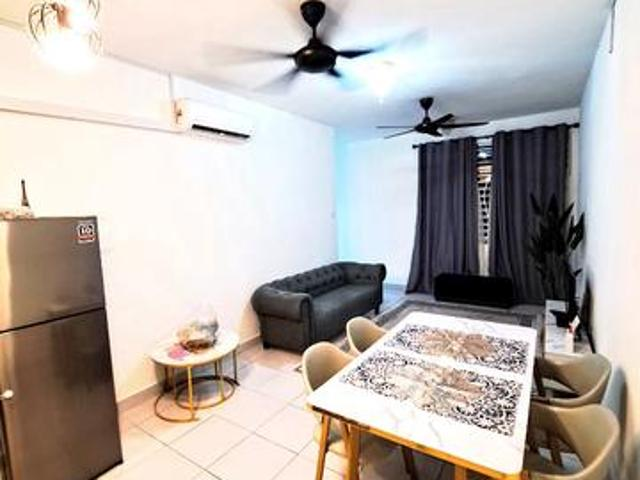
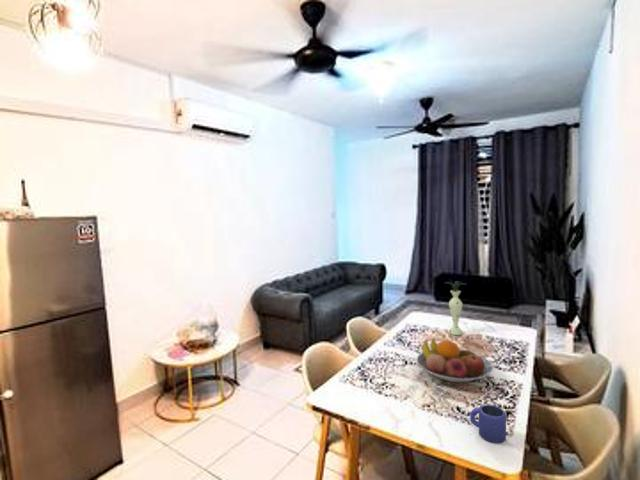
+ fruit bowl (453, 359)
+ vase (455, 306)
+ mug (487, 421)
